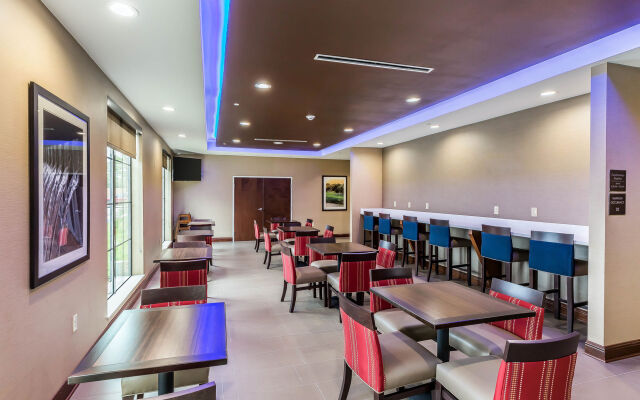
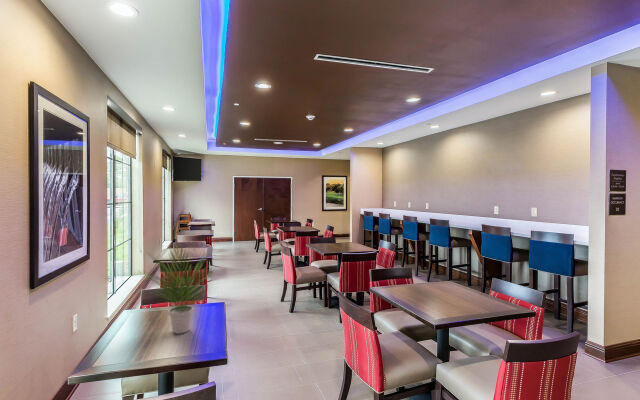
+ potted plant (182, 287)
